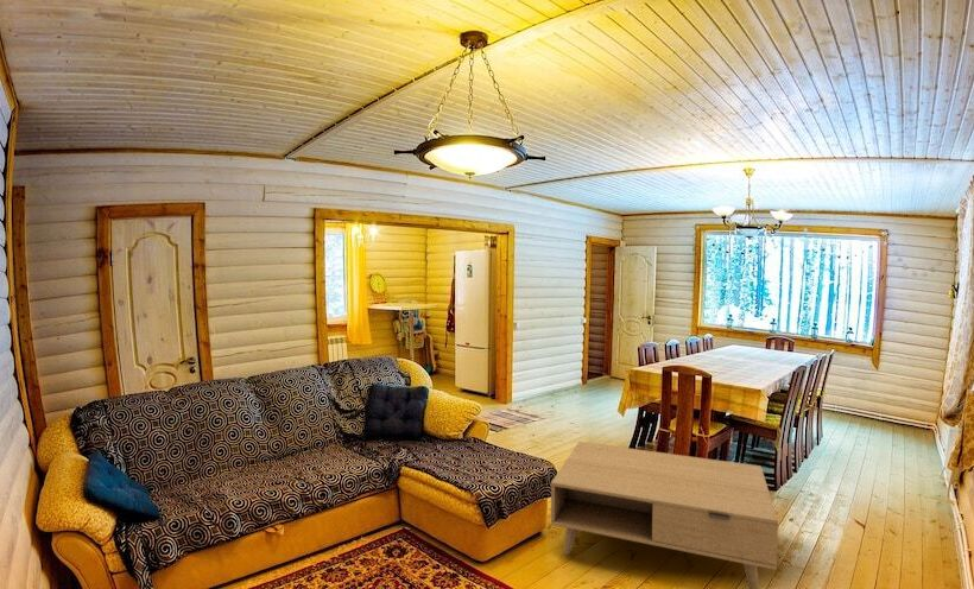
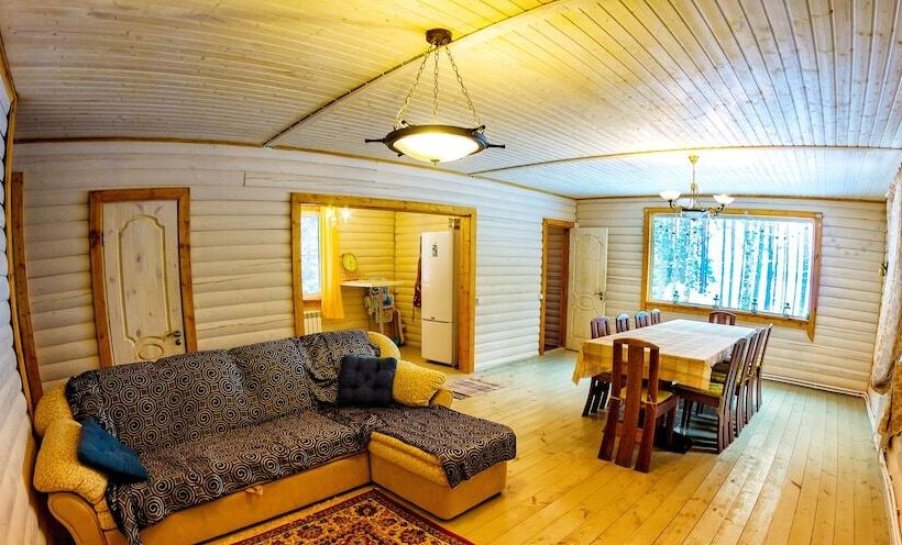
- coffee table (659, 512)
